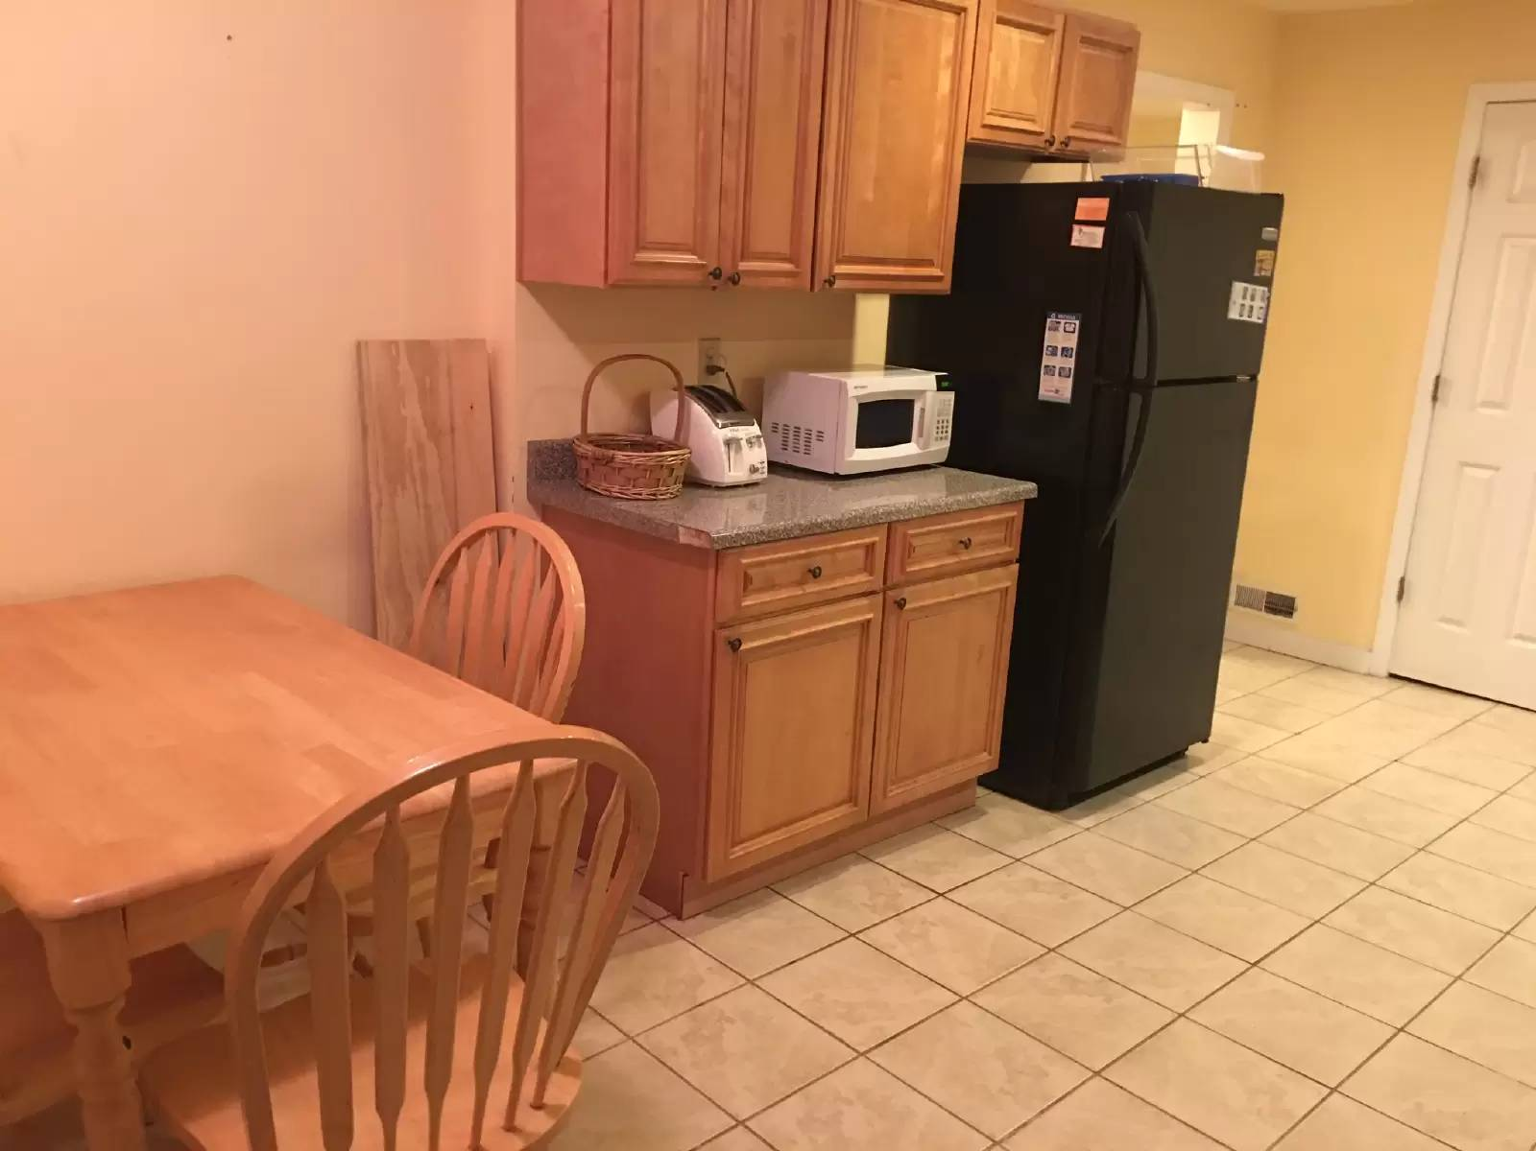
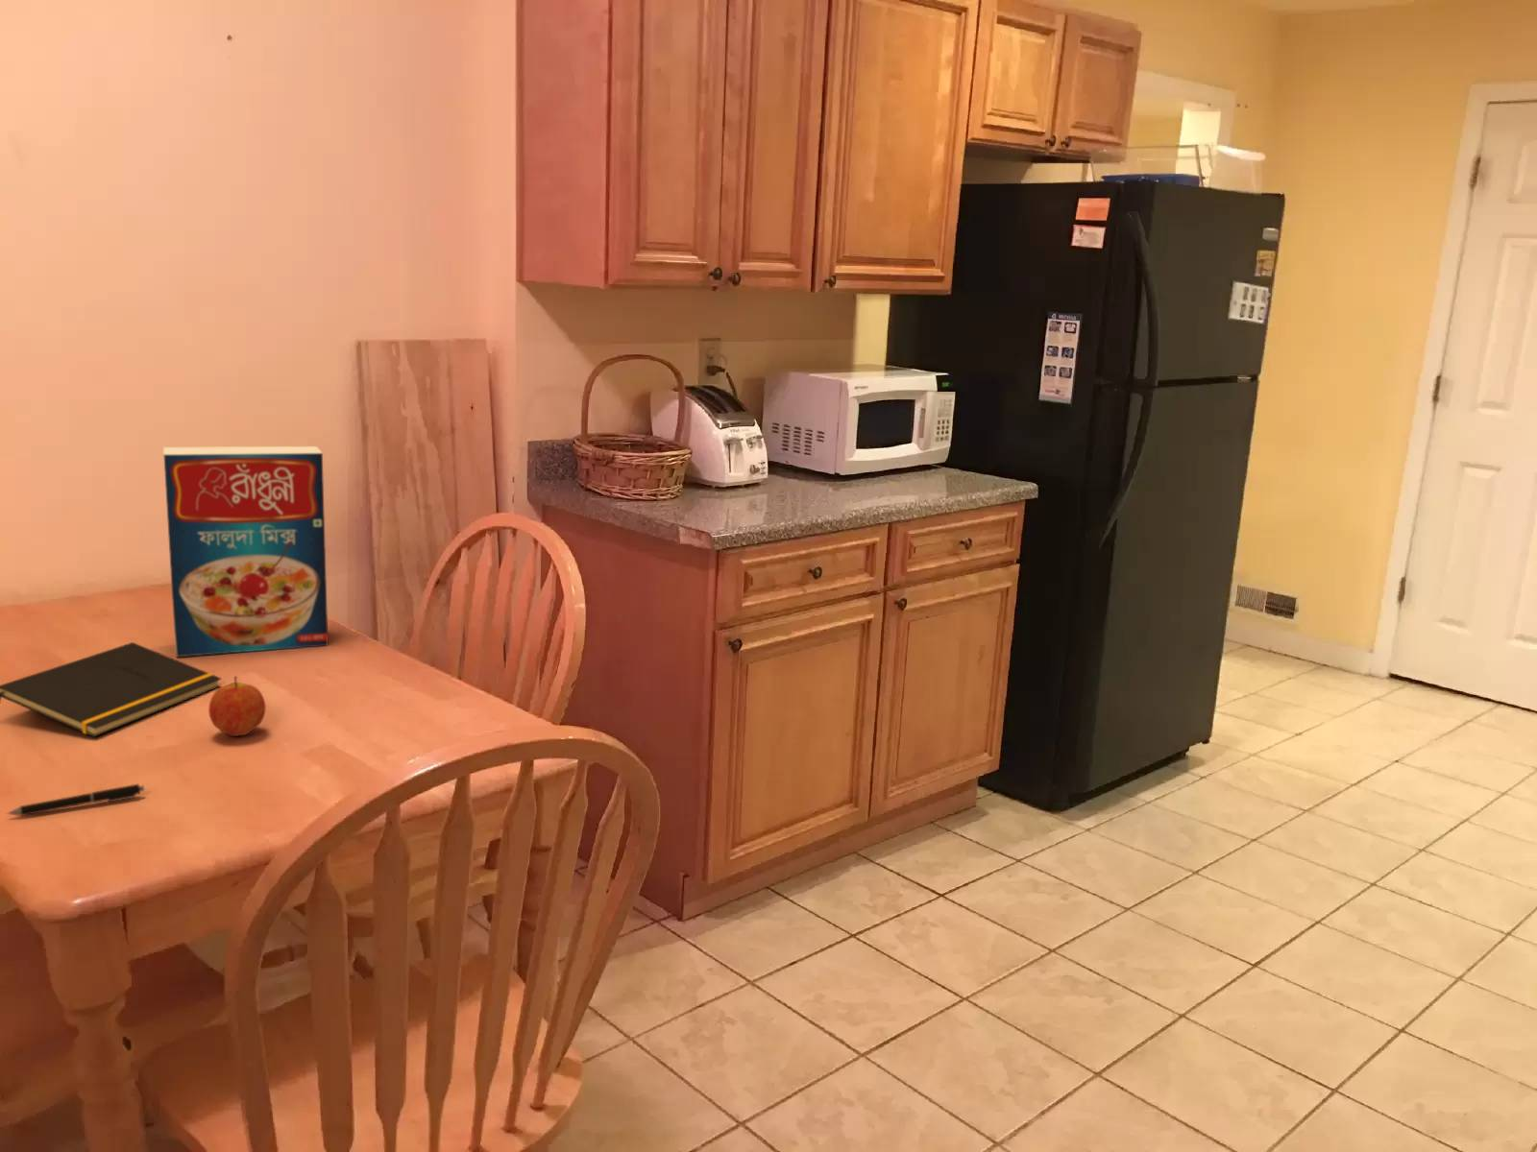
+ fruit (237, 704)
+ pen (76, 800)
+ cereal box (248, 549)
+ notepad (114, 685)
